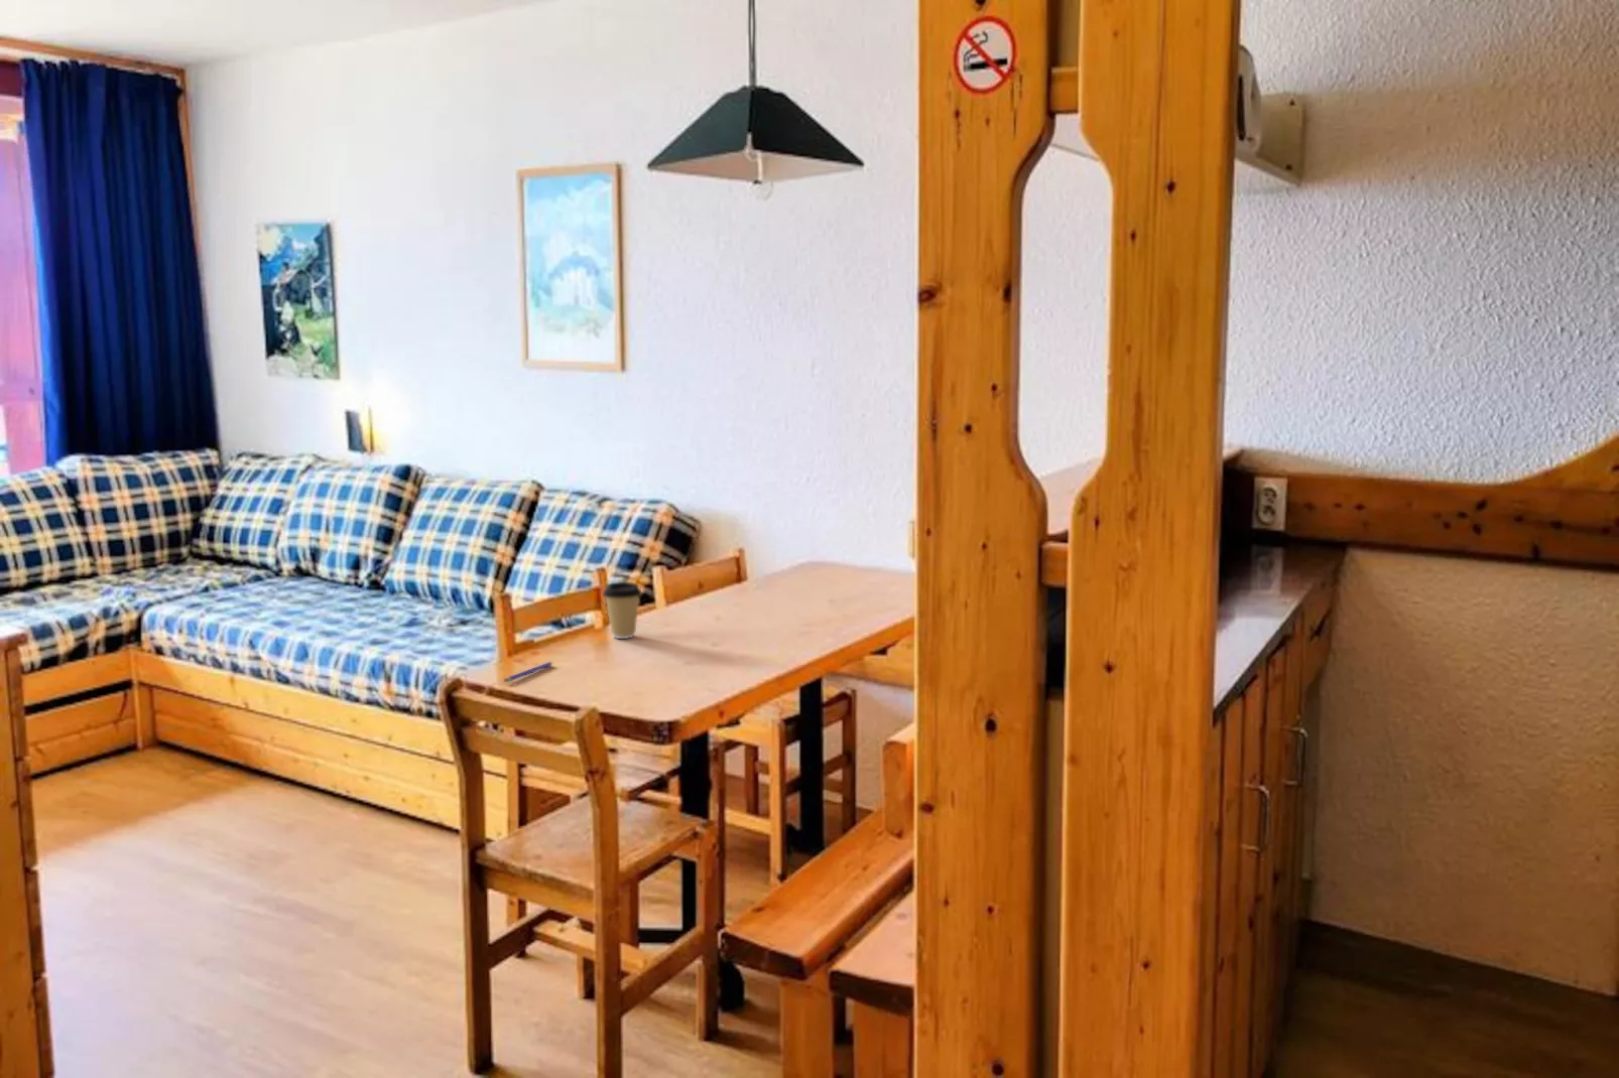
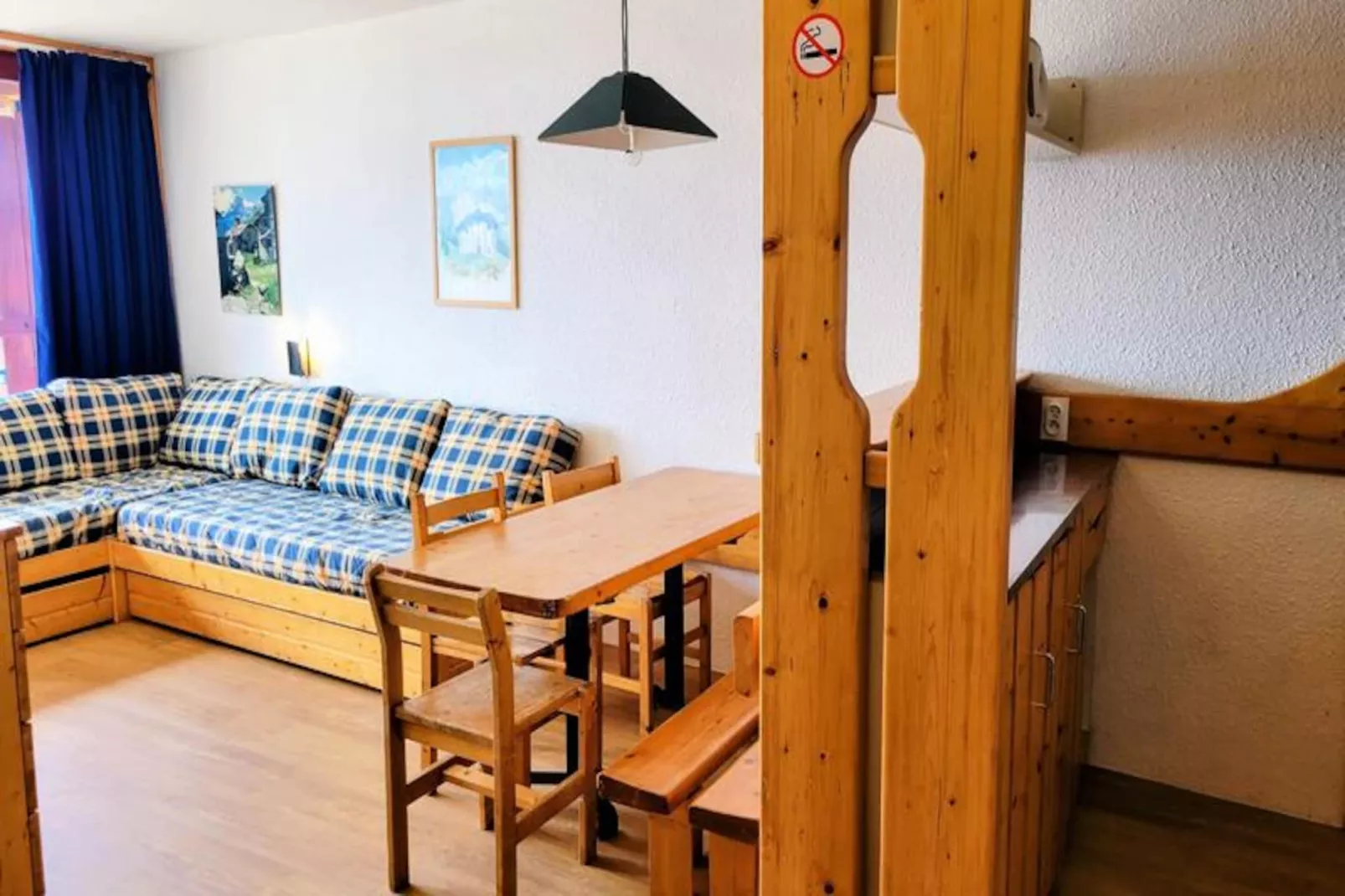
- pen (528, 673)
- coffee cup (622, 610)
